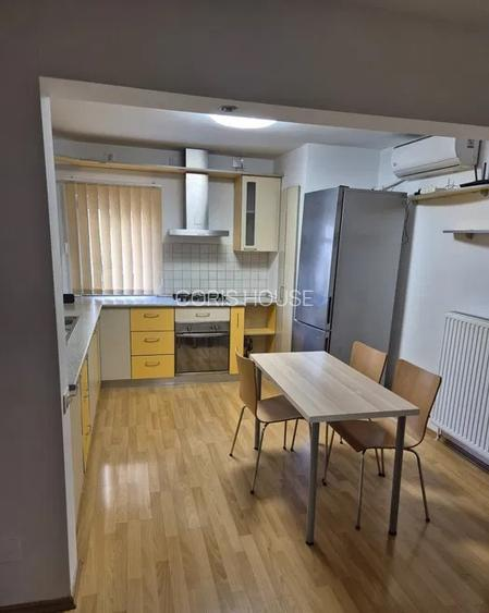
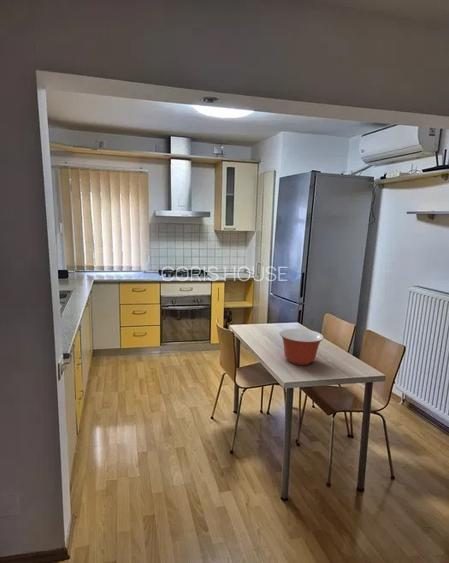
+ mixing bowl (300, 347)
